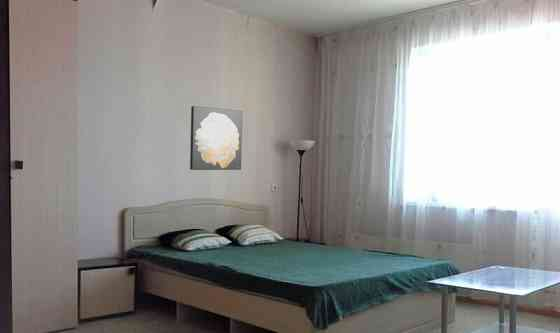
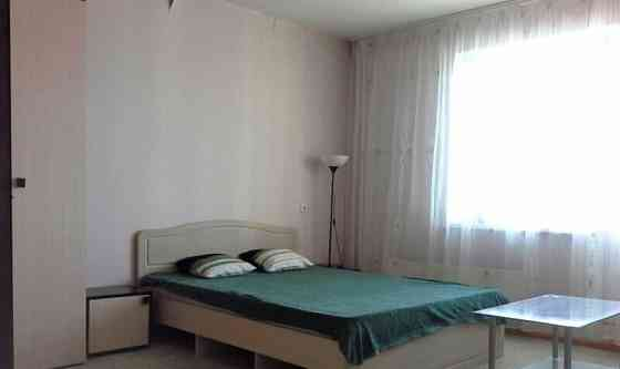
- wall art (217, 139)
